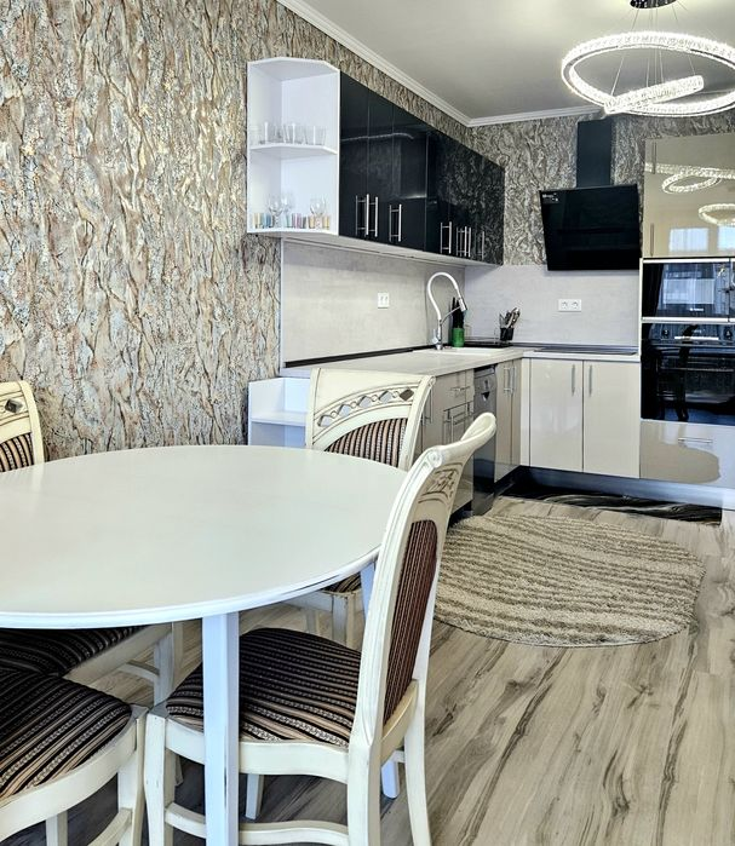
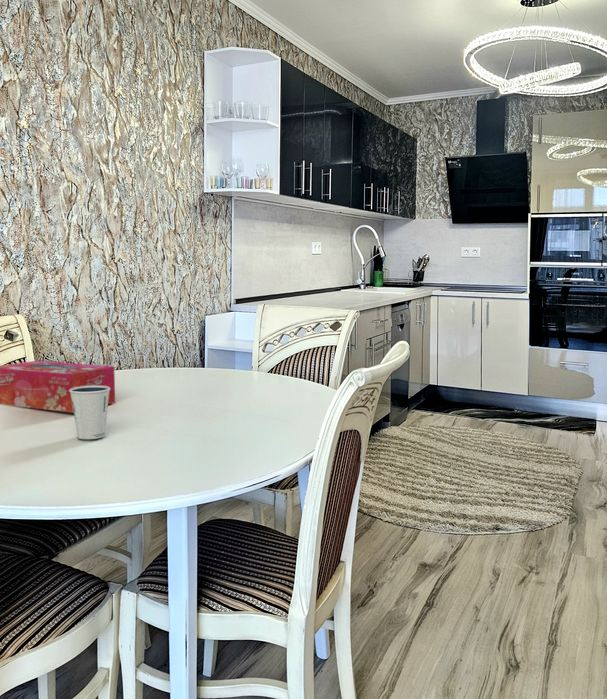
+ tissue box (53, 384)
+ dixie cup (90, 412)
